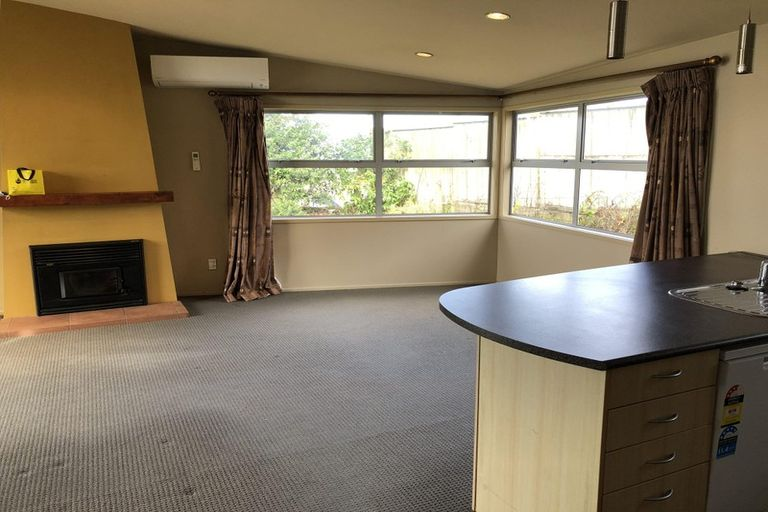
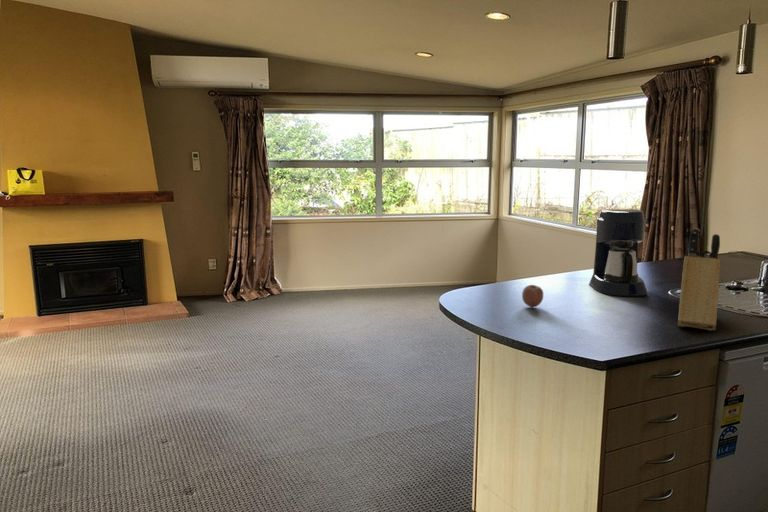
+ knife block (700, 275)
+ coffee maker (621, 250)
+ fruit (532, 296)
